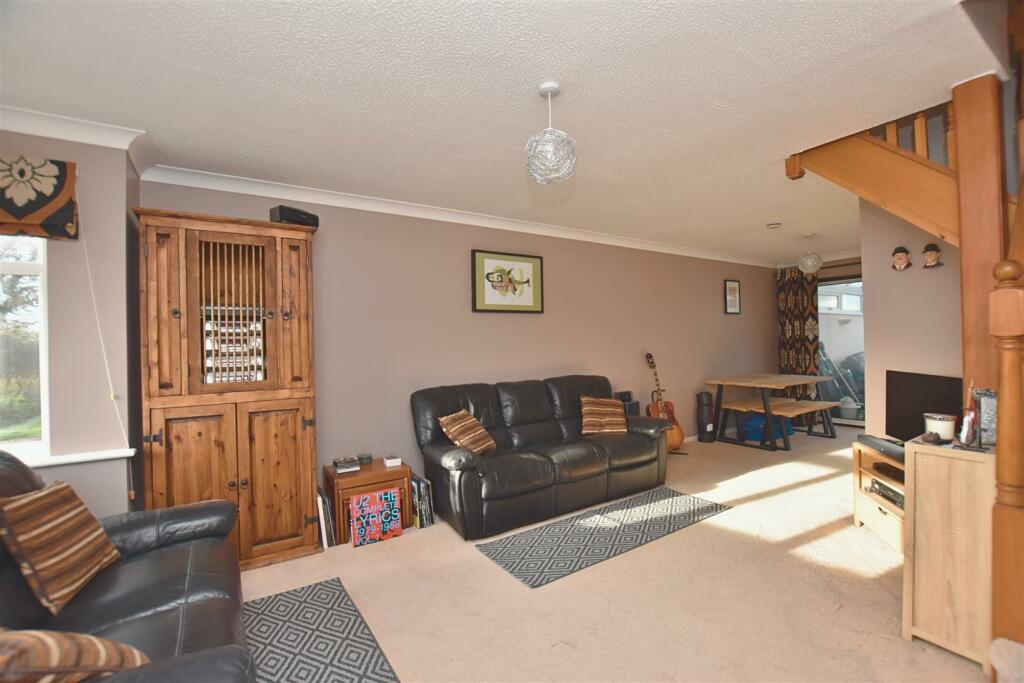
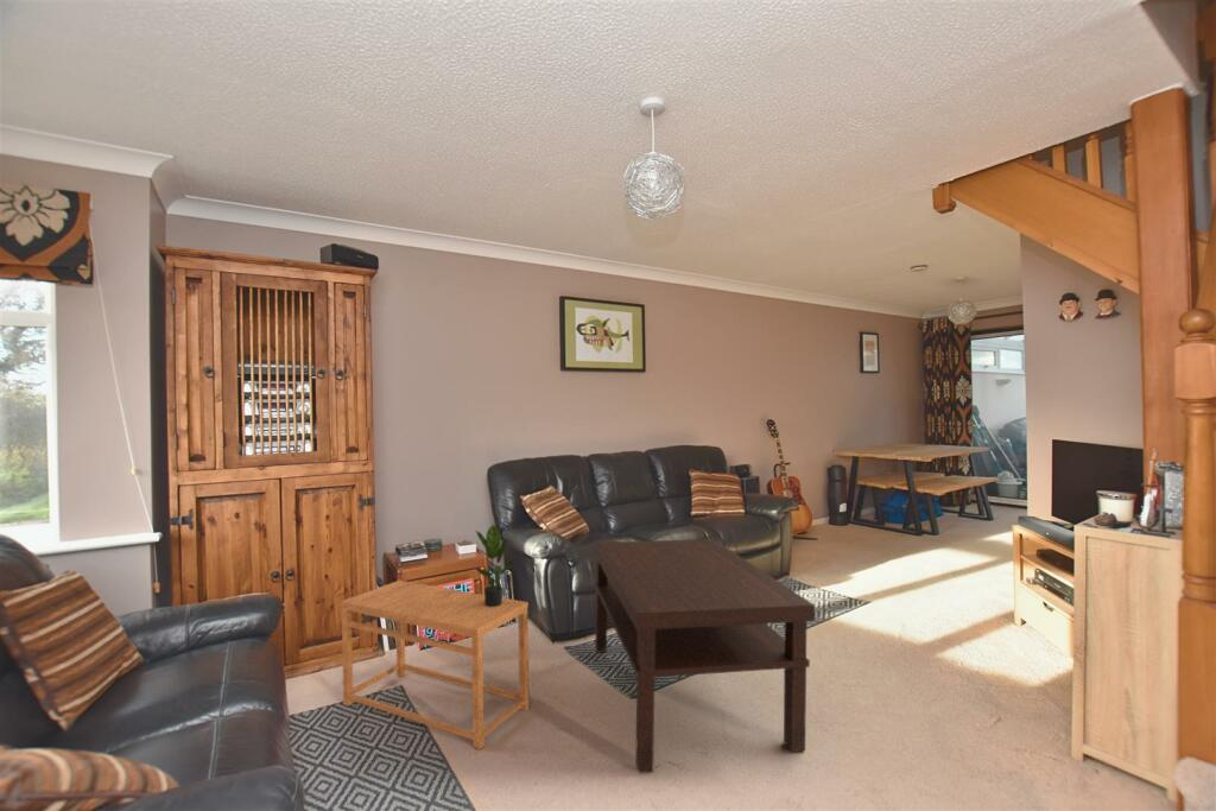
+ coffee table (684, 628)
+ potted plant (490, 565)
+ side table (433, 646)
